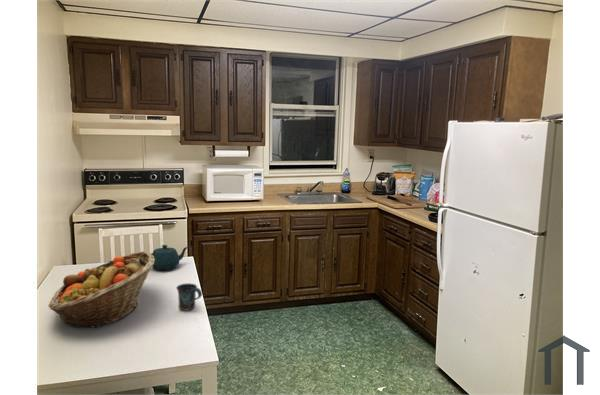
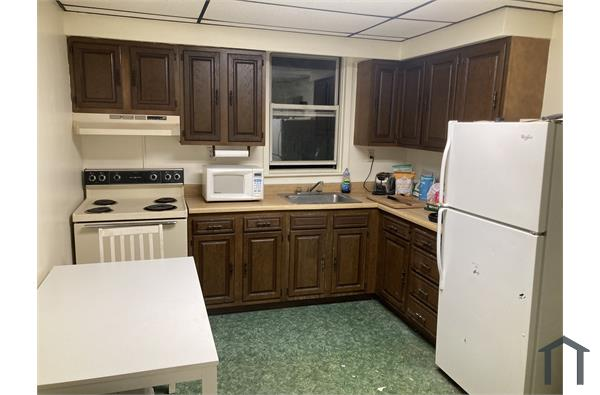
- teapot (166, 256)
- fruit basket (105, 285)
- mug (188, 298)
